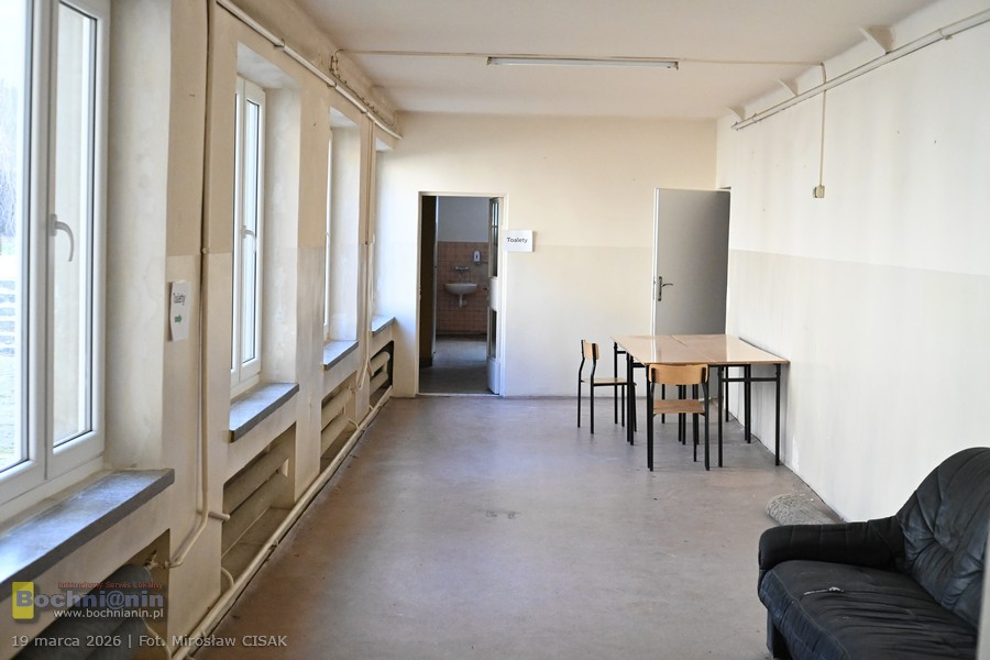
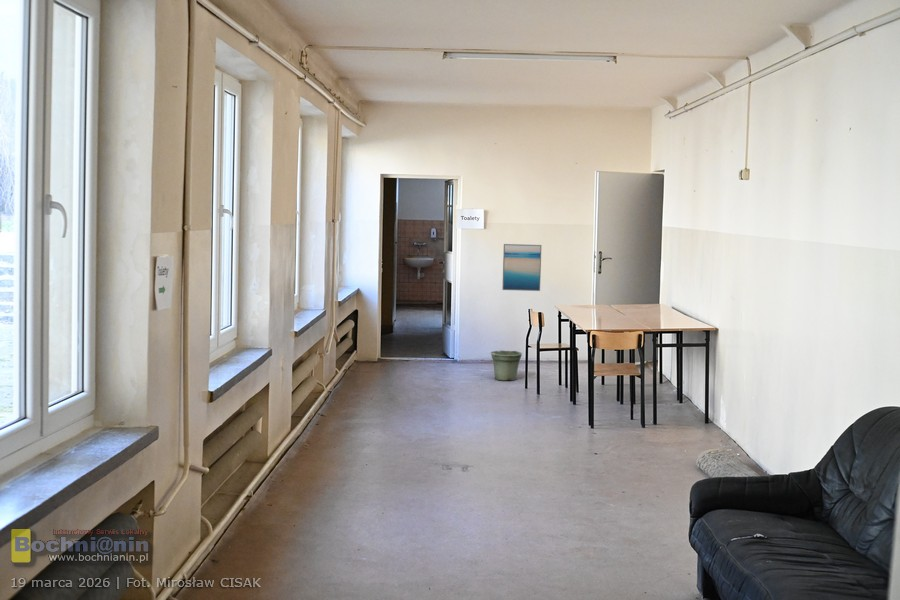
+ flower pot (505, 365)
+ wall art (521, 267)
